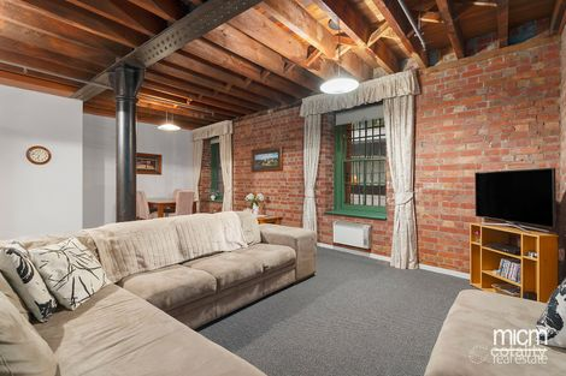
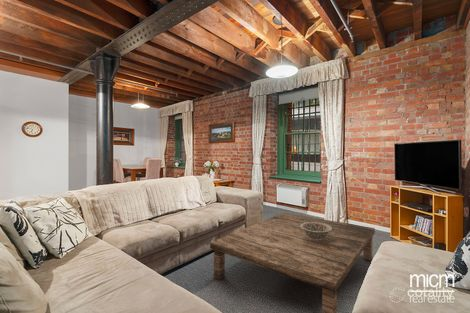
+ coffee table (299, 251)
+ decorative bowl (315, 232)
